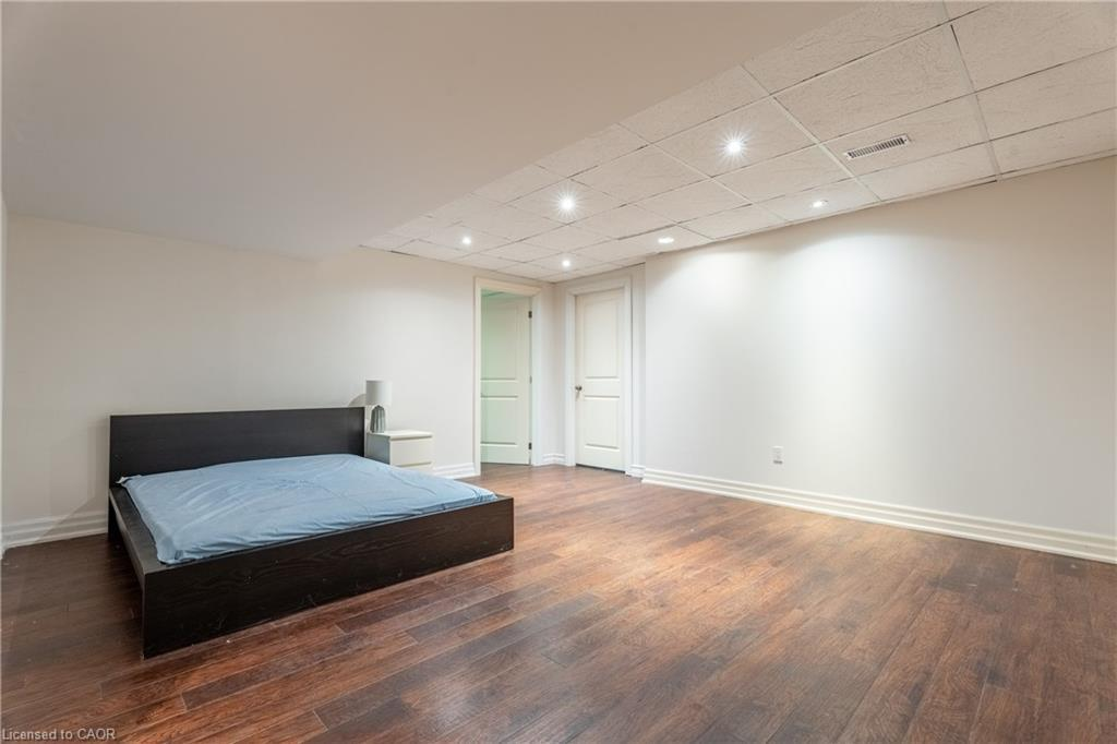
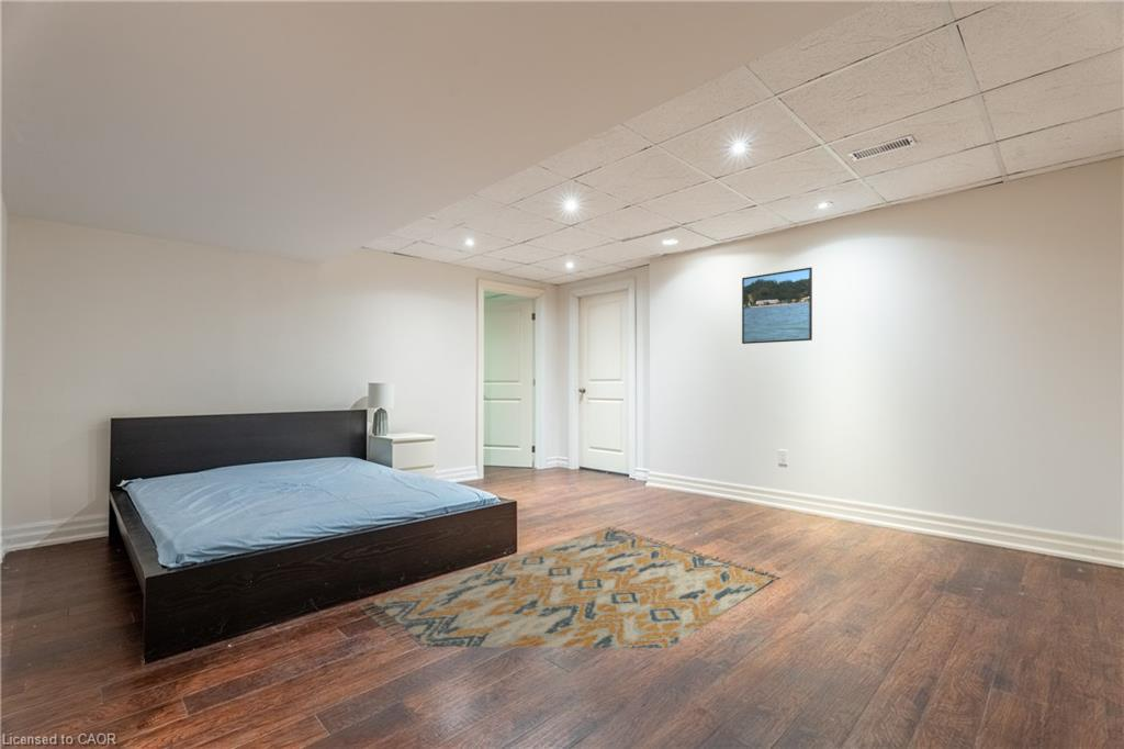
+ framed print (775, 308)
+ rug (584, 589)
